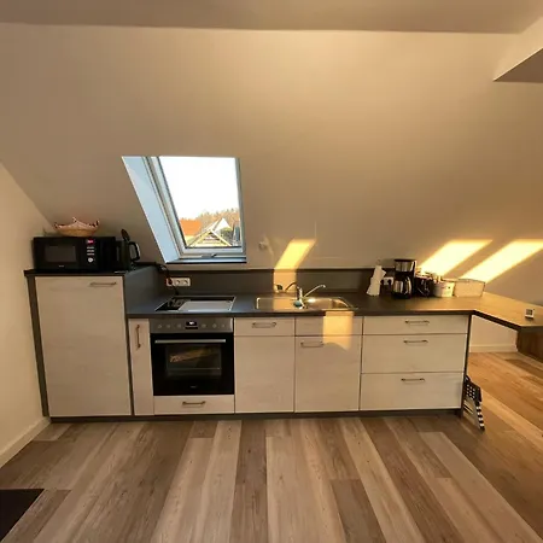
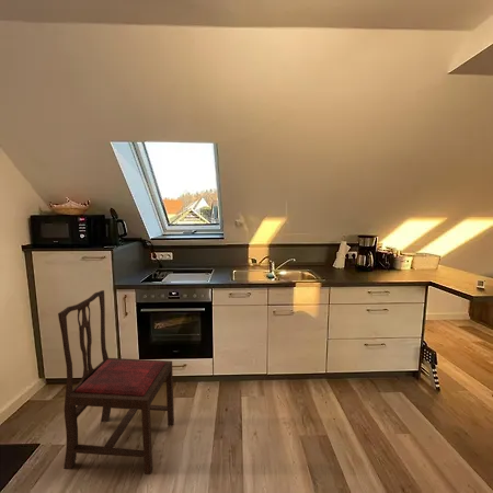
+ dining chair (119, 374)
